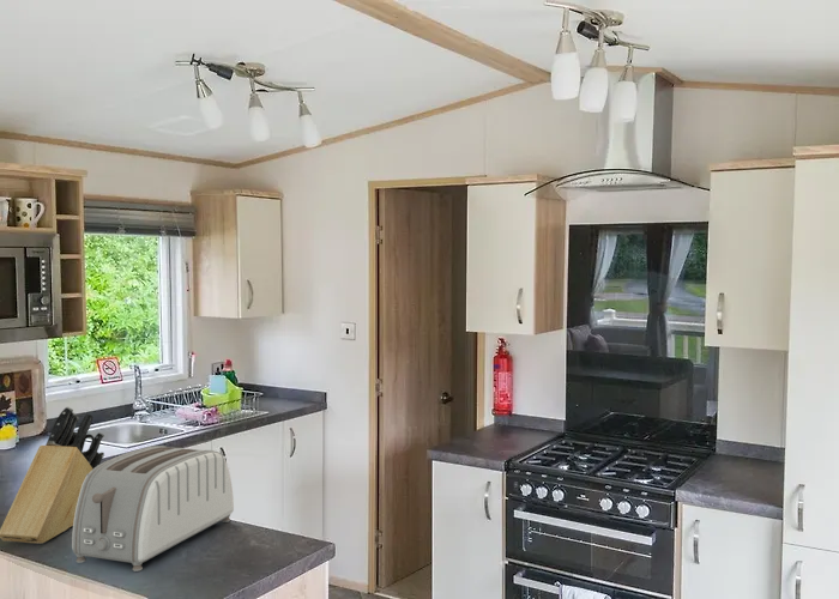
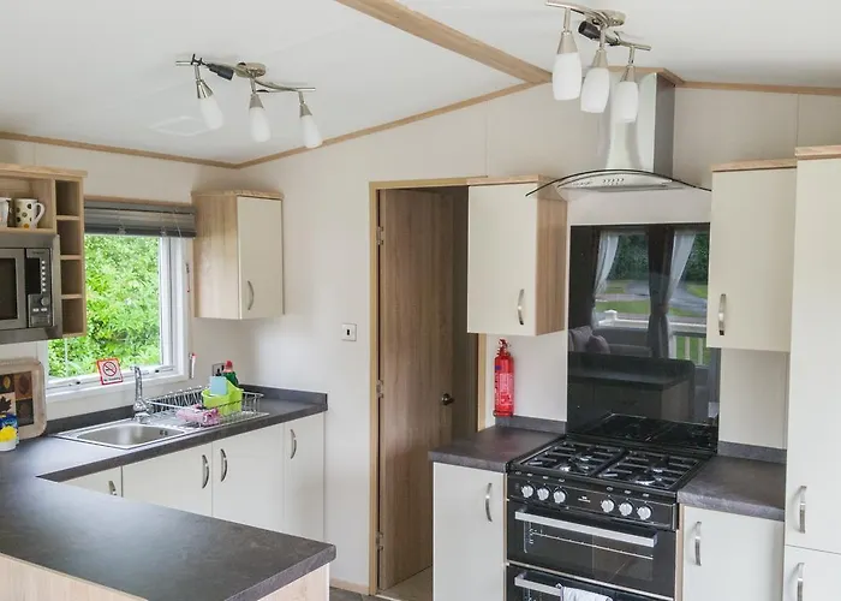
- toaster (155, 498)
- knife block (55, 470)
